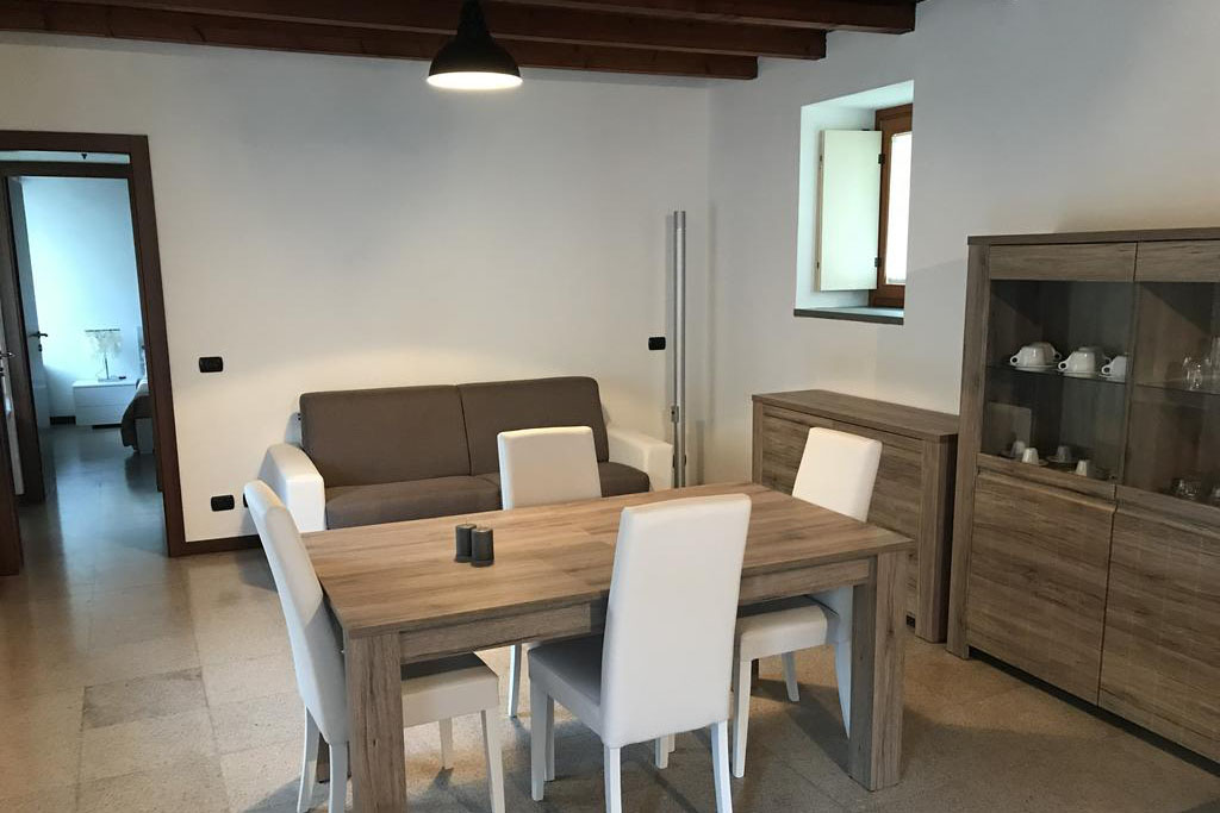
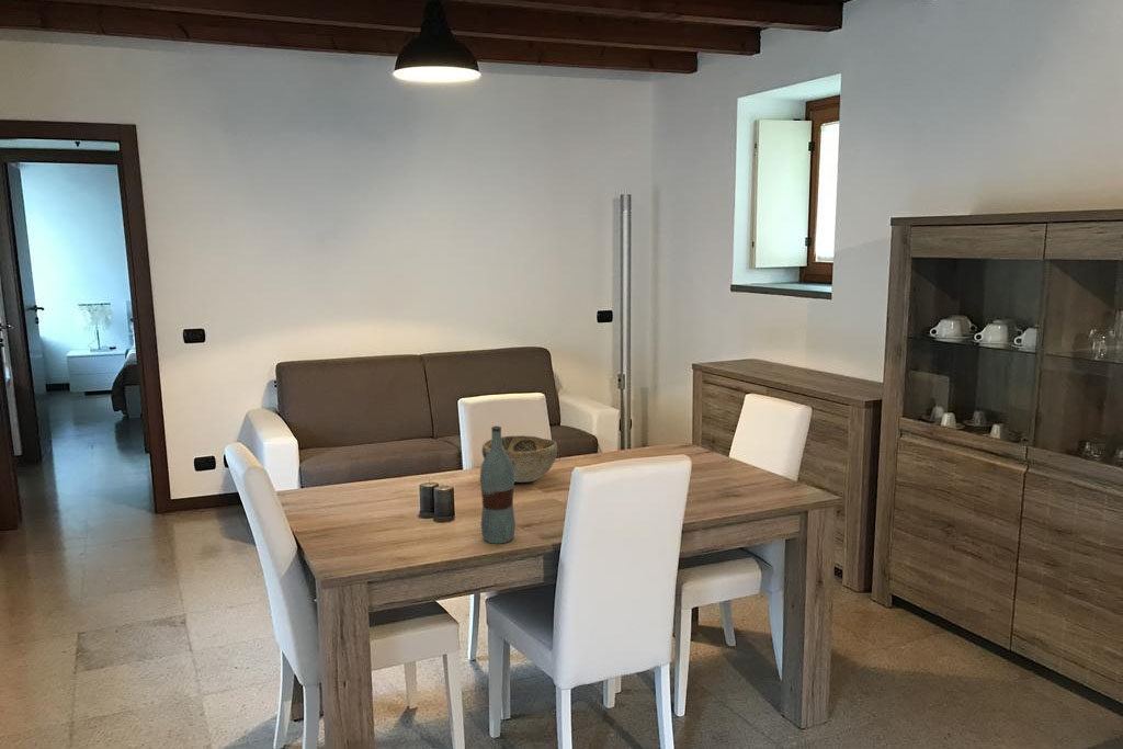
+ decorative bowl (520, 462)
+ bottle (497, 483)
